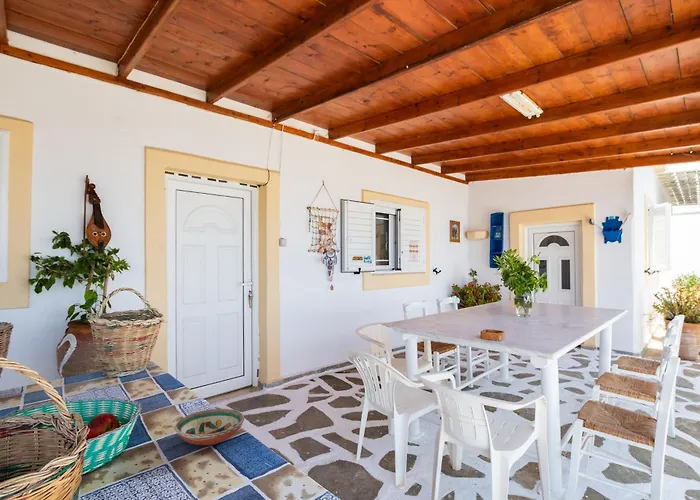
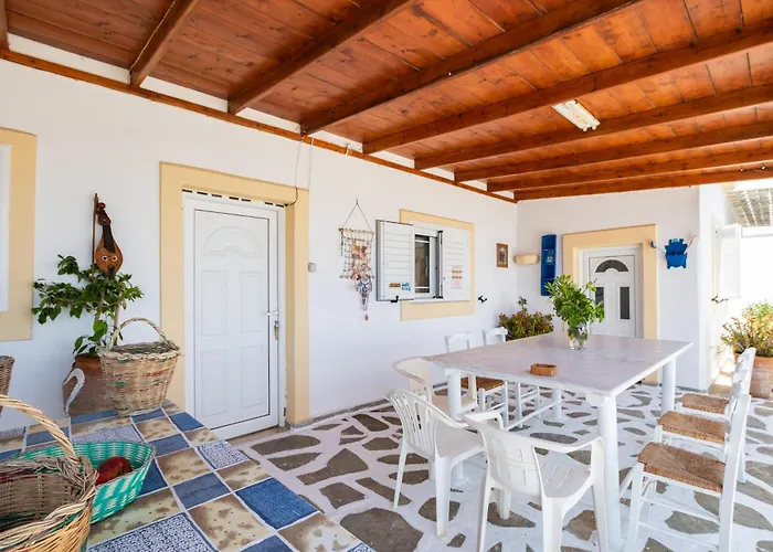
- decorative bowl (210, 429)
